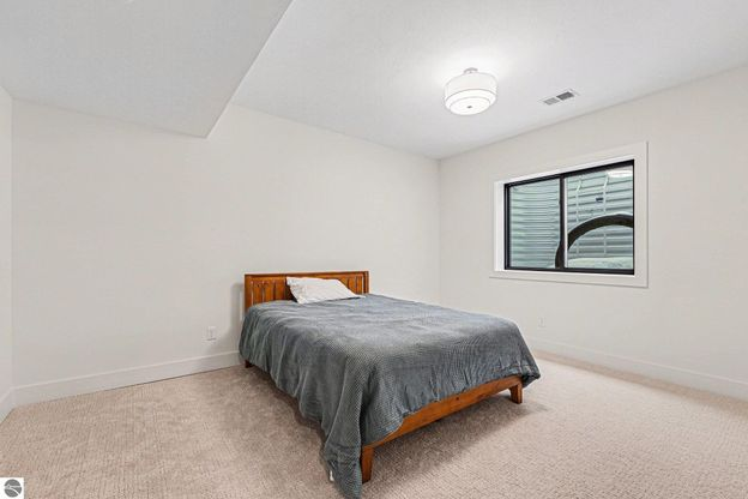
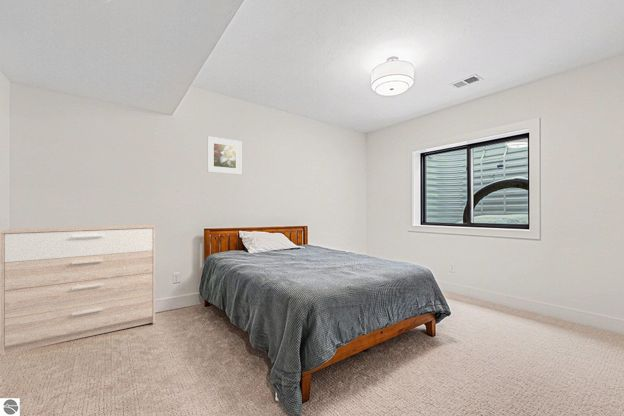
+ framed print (224, 156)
+ sideboard (88, 279)
